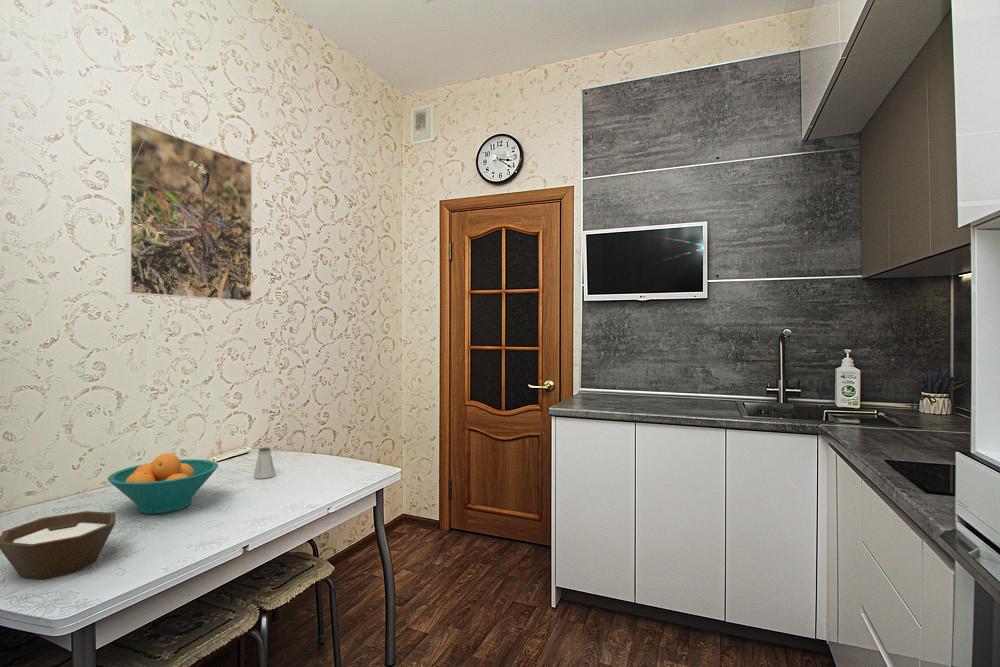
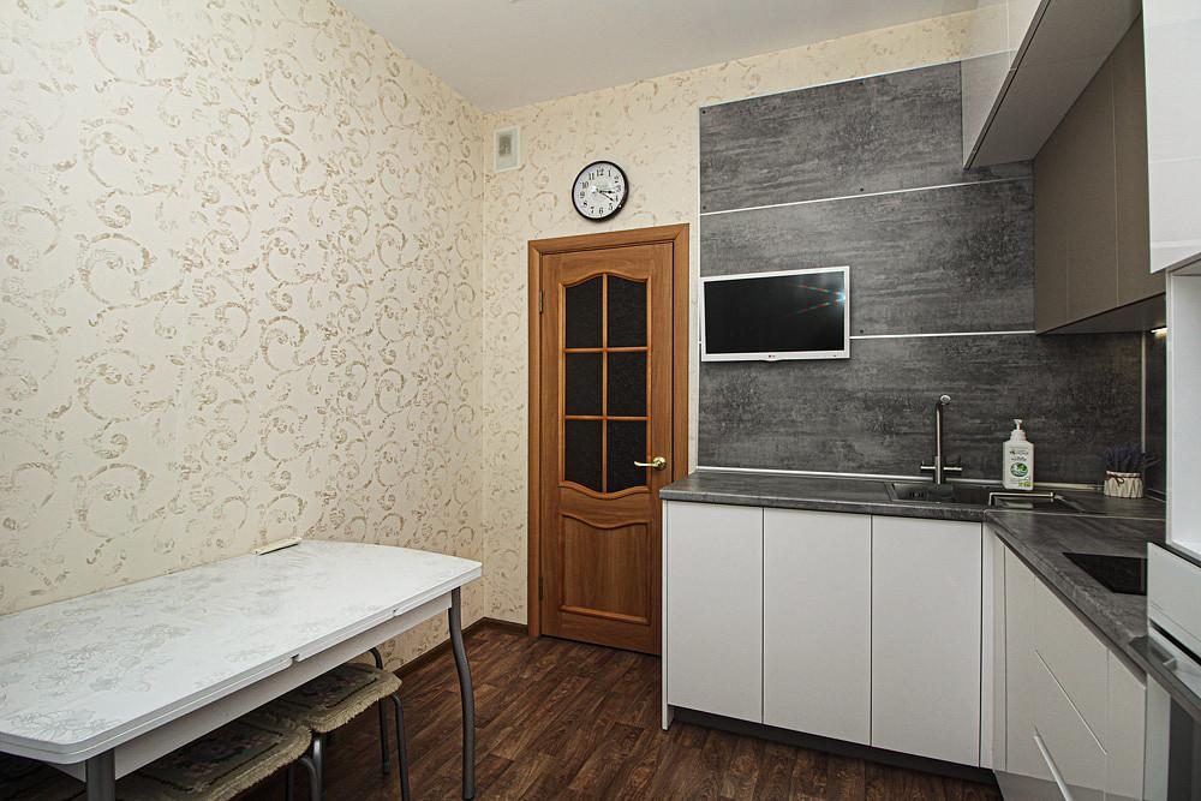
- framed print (195, 221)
- saltshaker (264, 462)
- fruit bowl (165, 480)
- bowl (60, 546)
